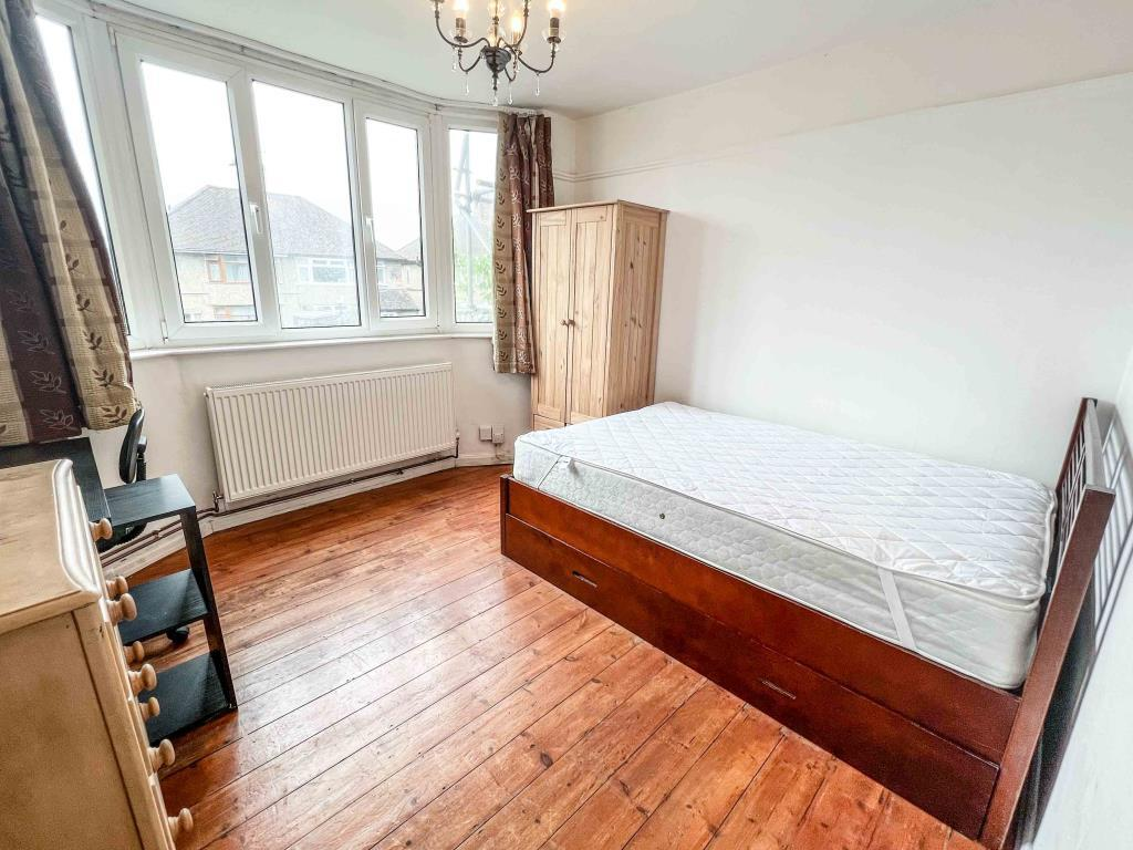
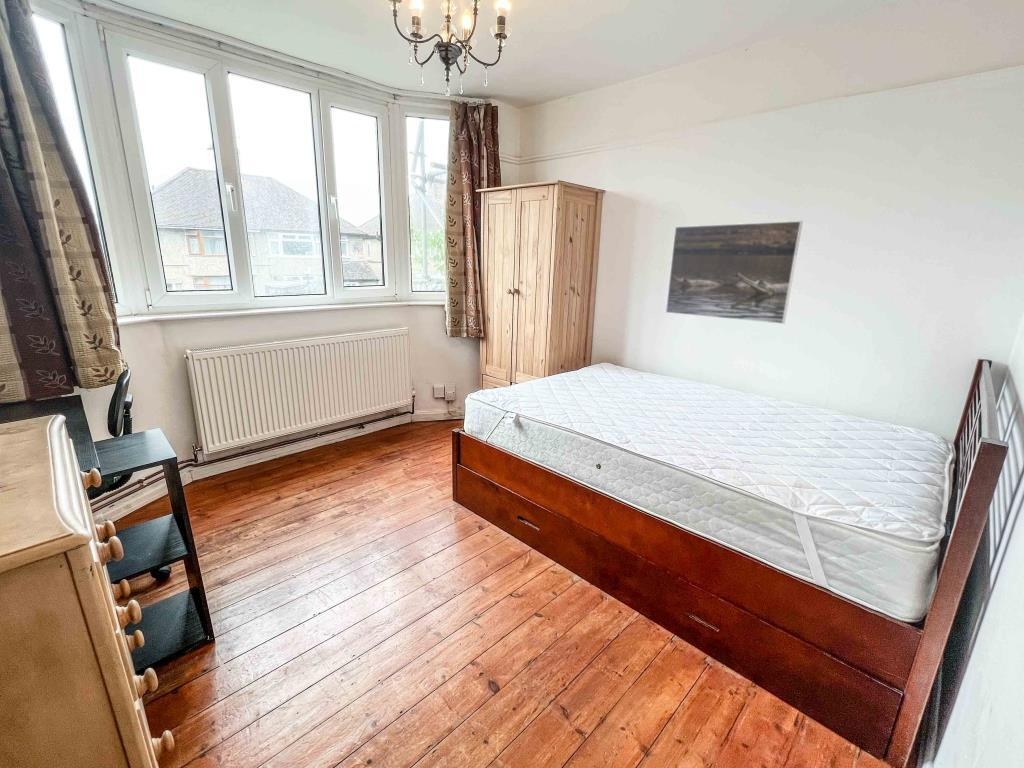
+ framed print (726, 272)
